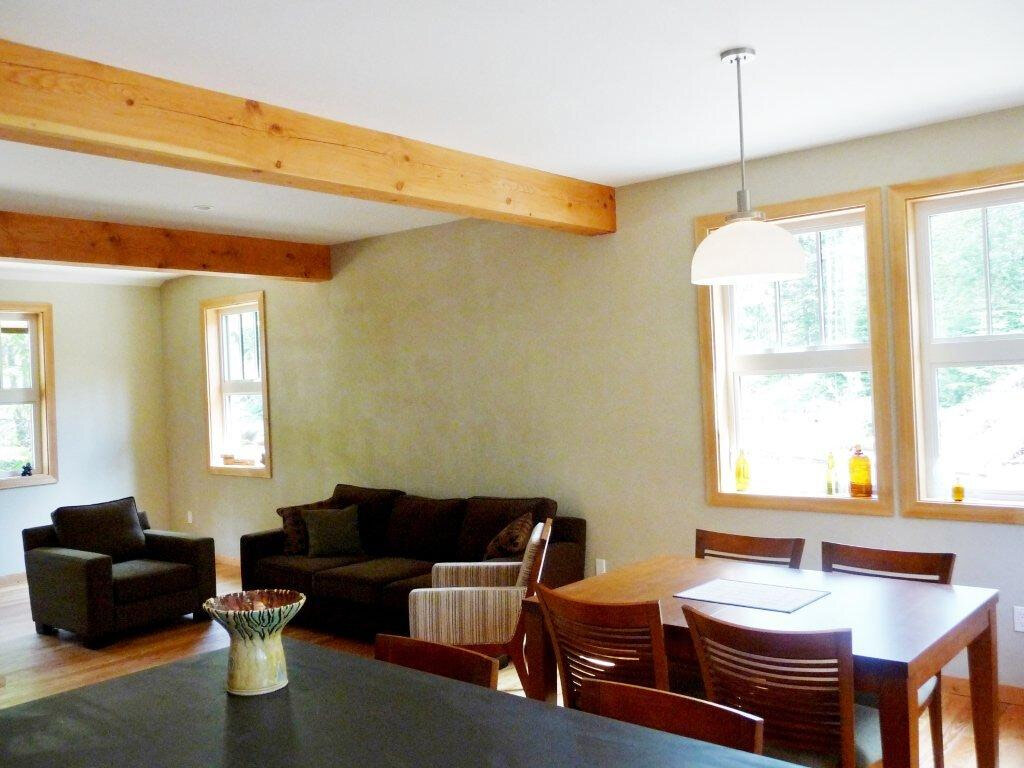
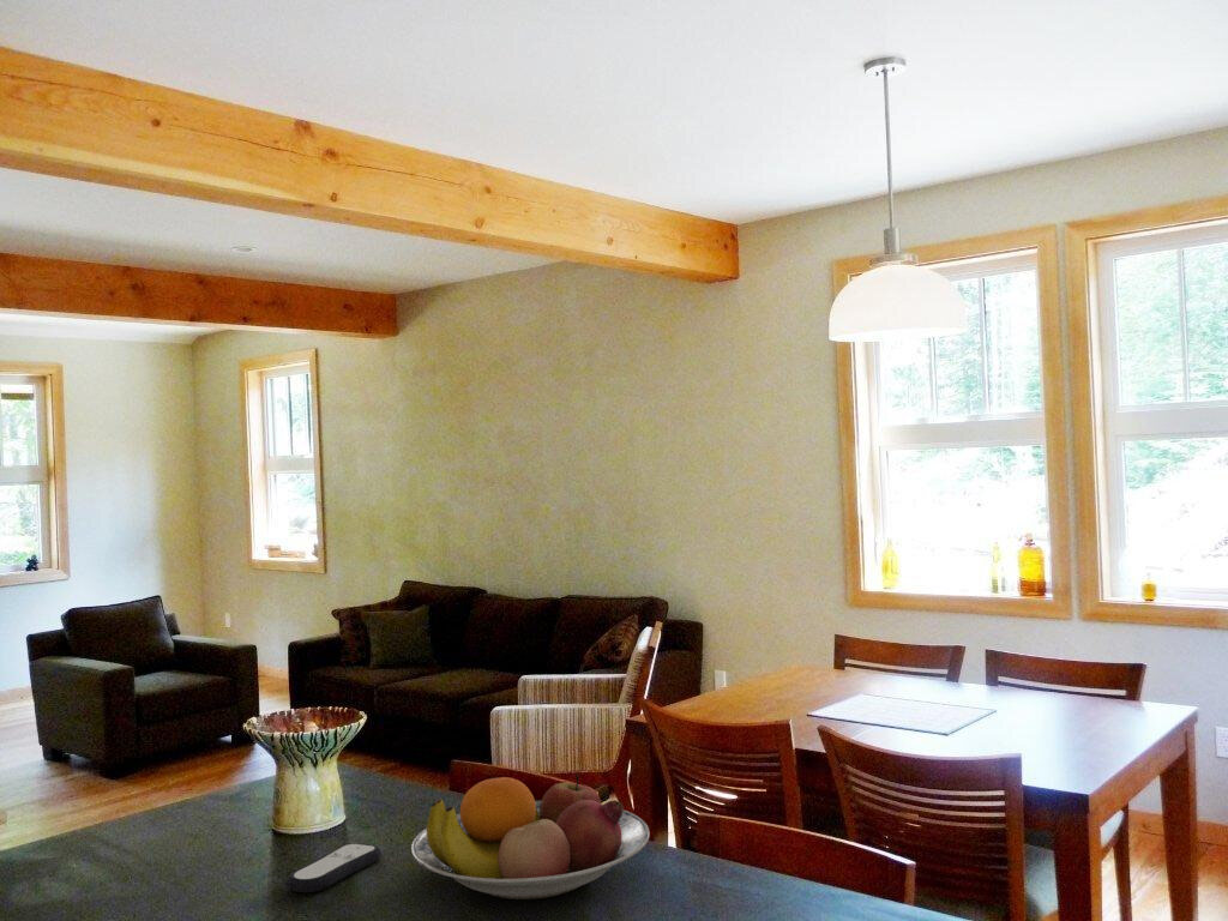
+ remote control (333, 866)
+ fruit bowl (530, 826)
